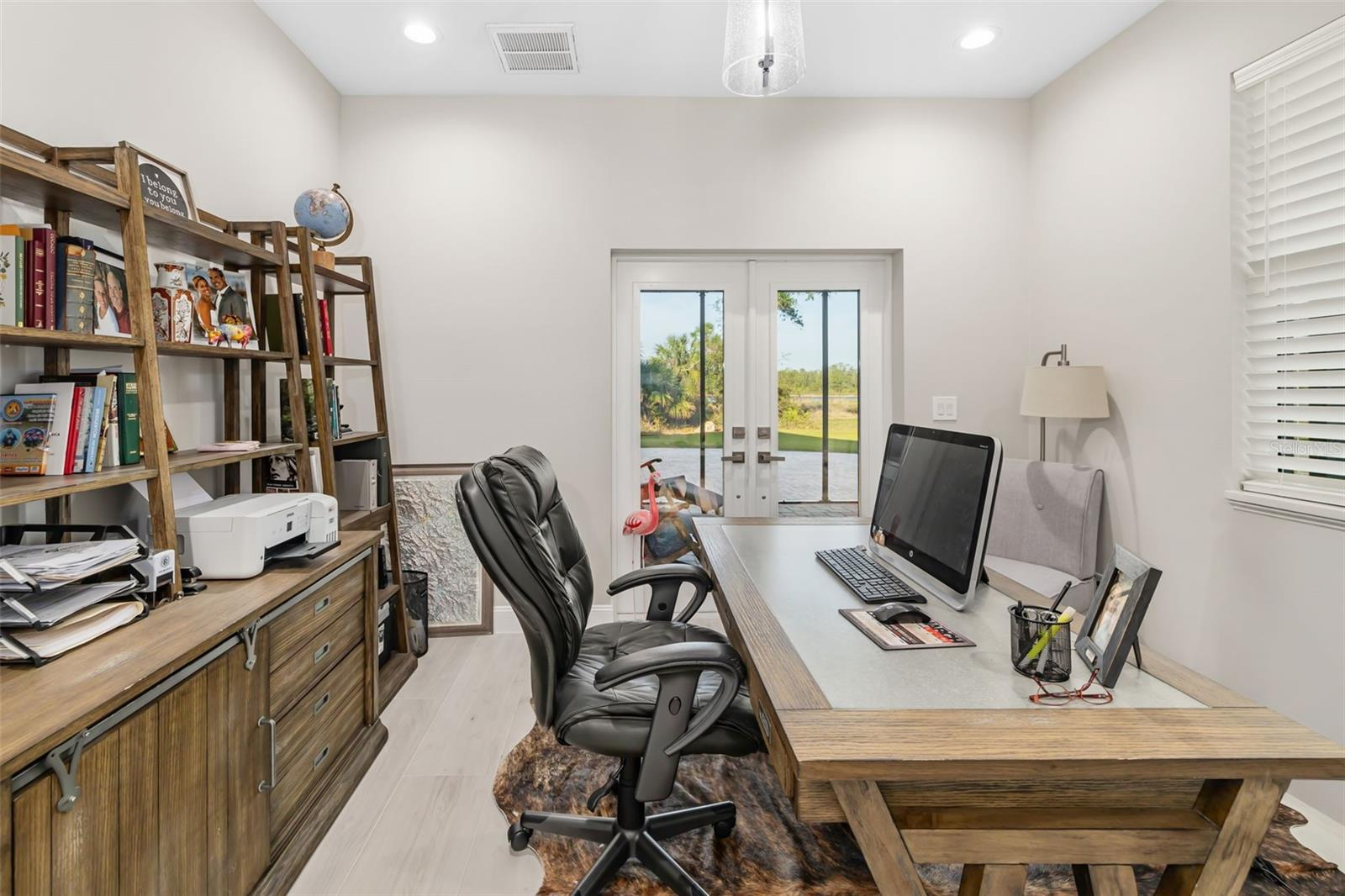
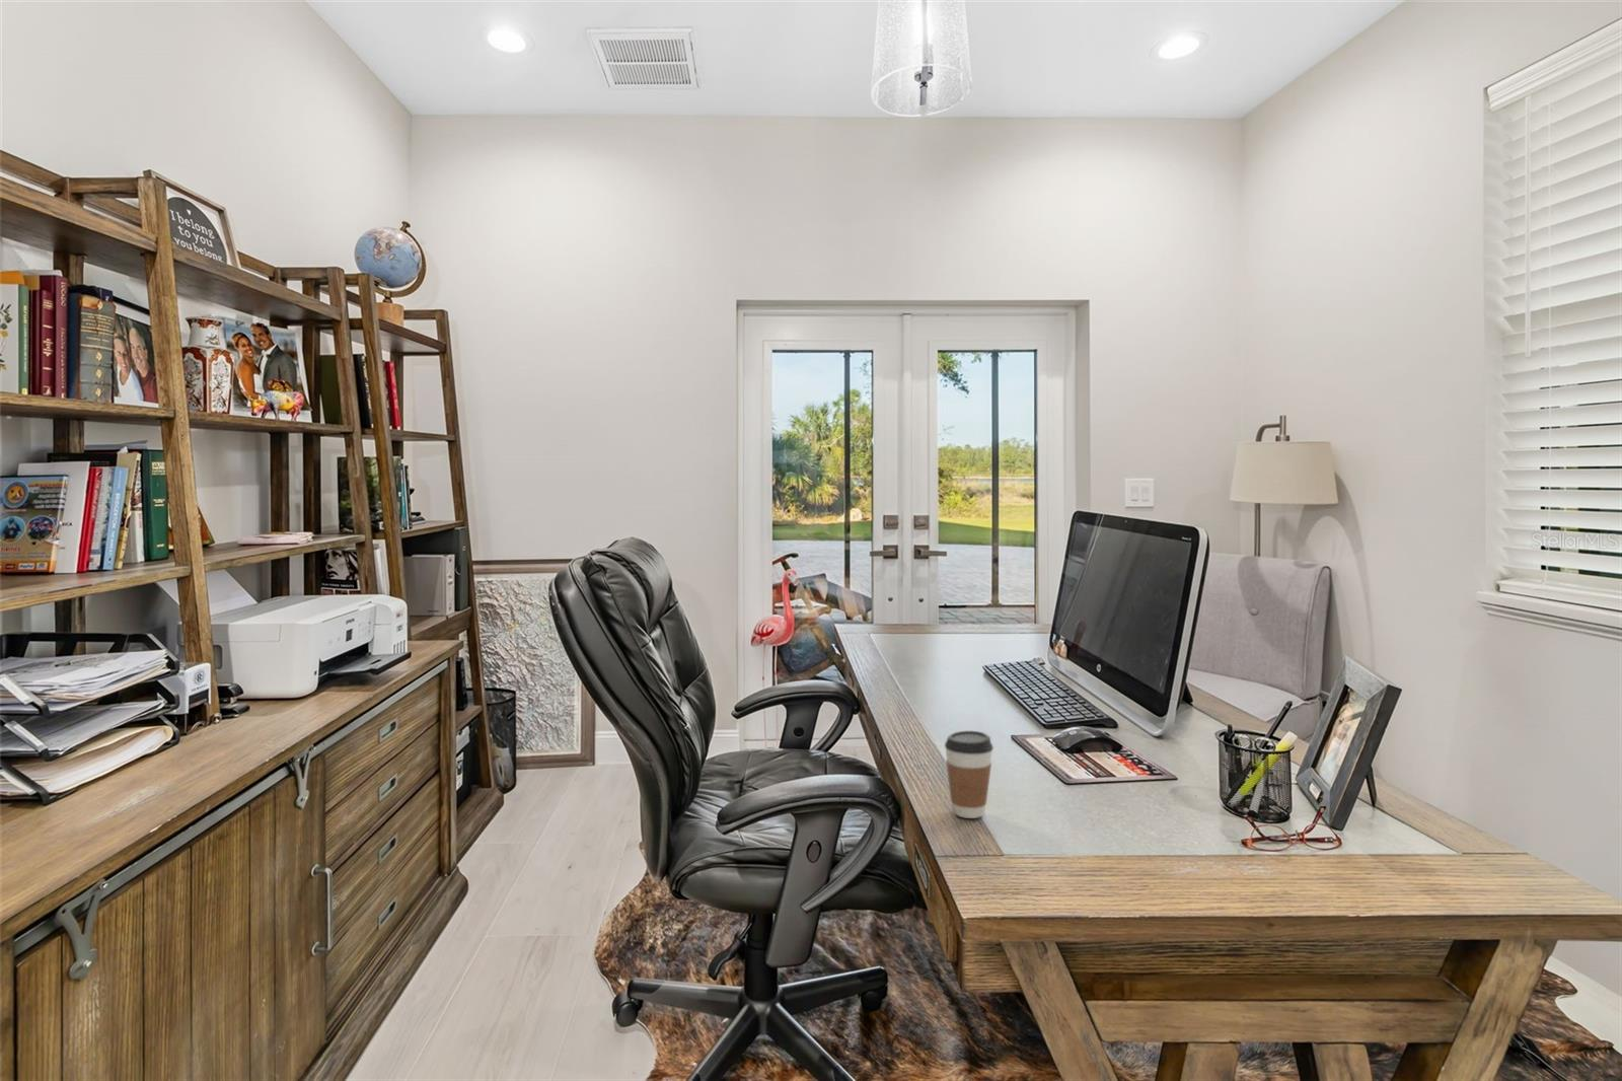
+ coffee cup (968, 773)
